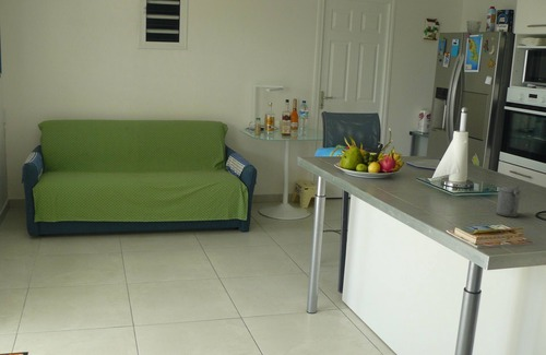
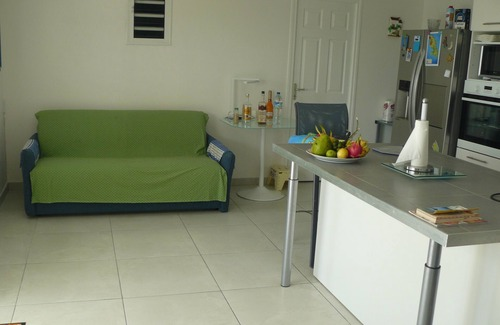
- beer stein (510, 199)
